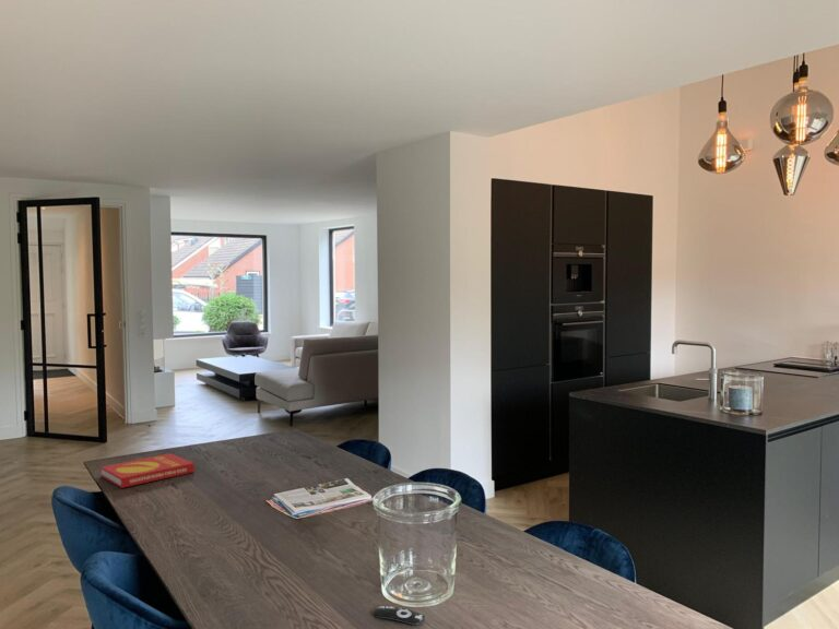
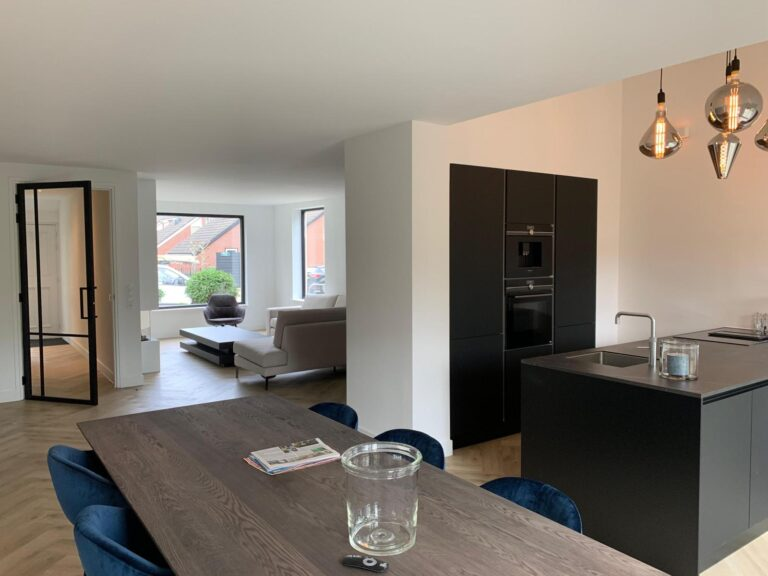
- book (147, 468)
